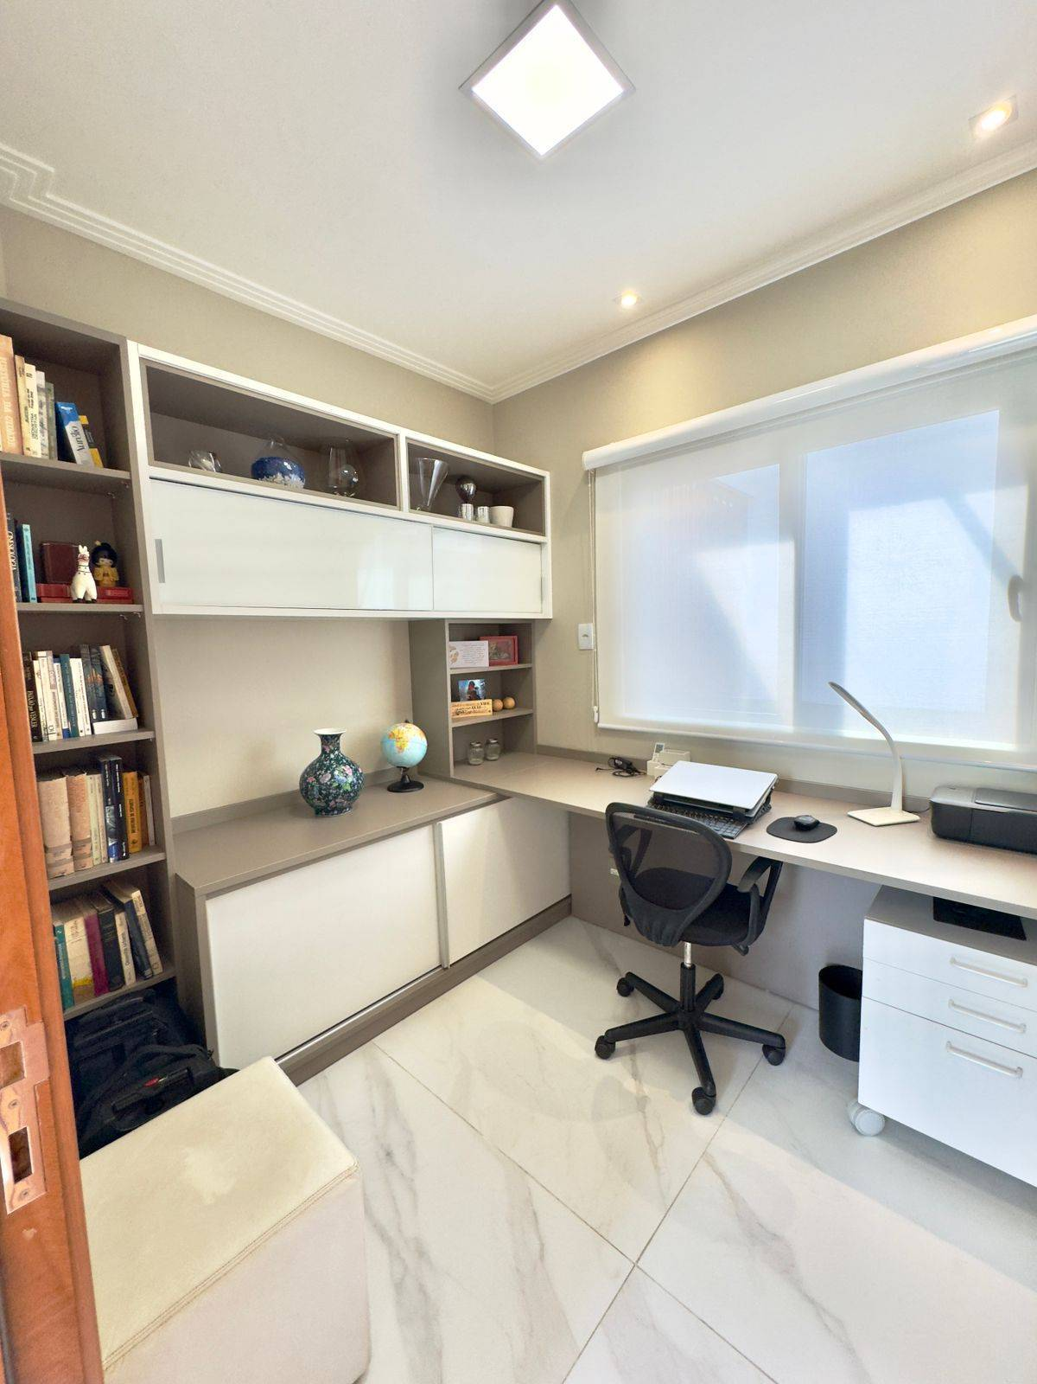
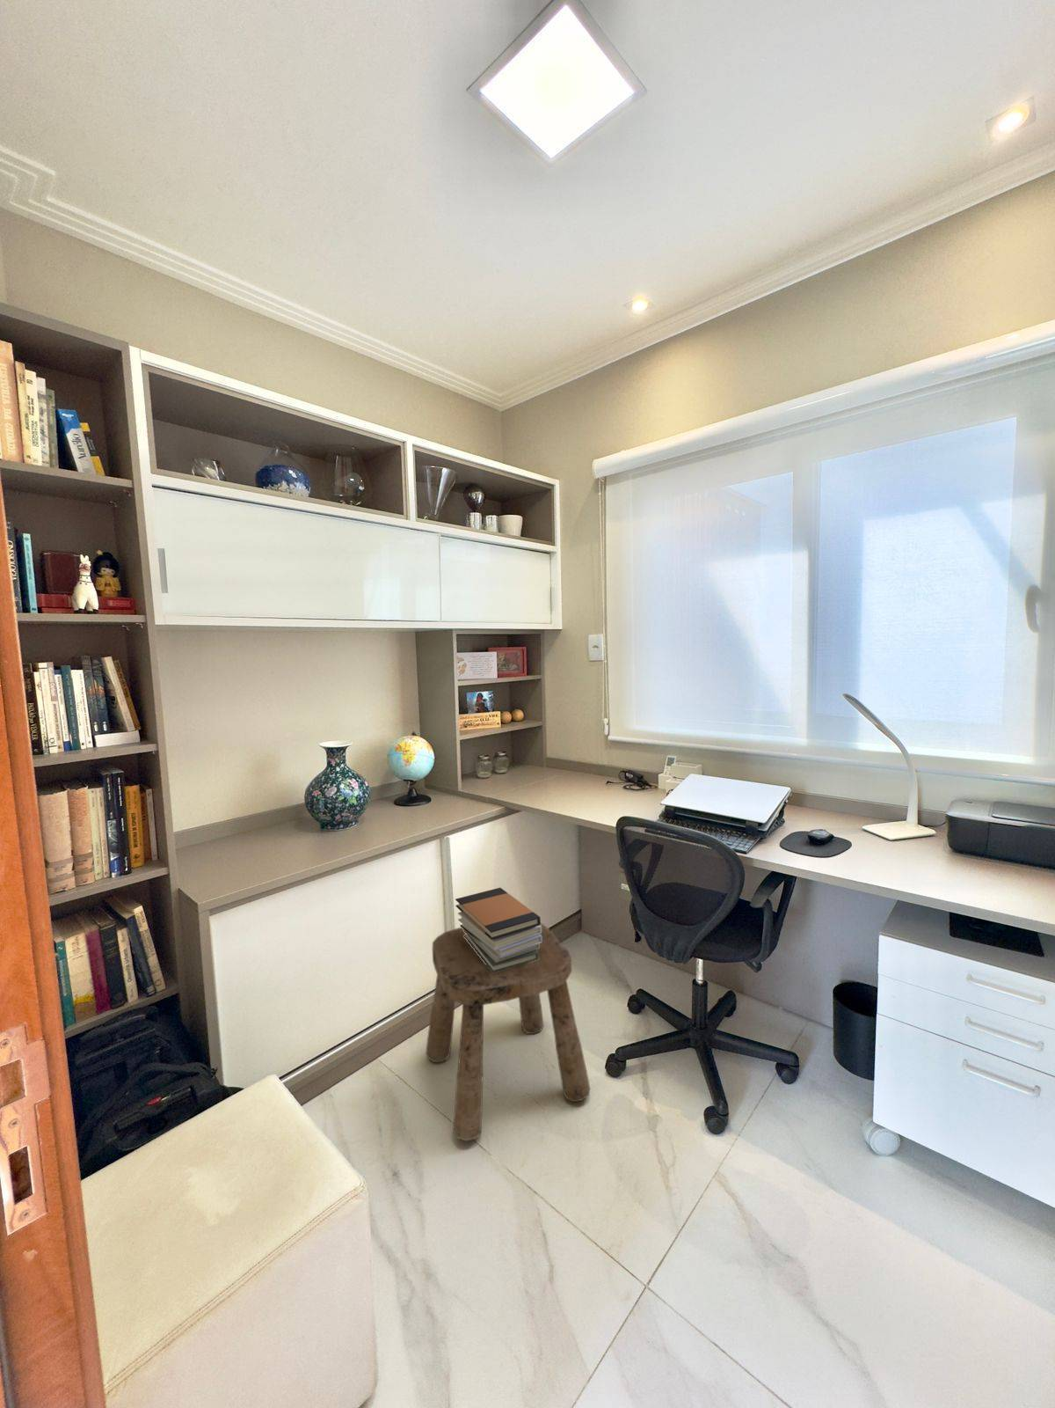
+ stool (501, 1001)
+ book stack (498, 928)
